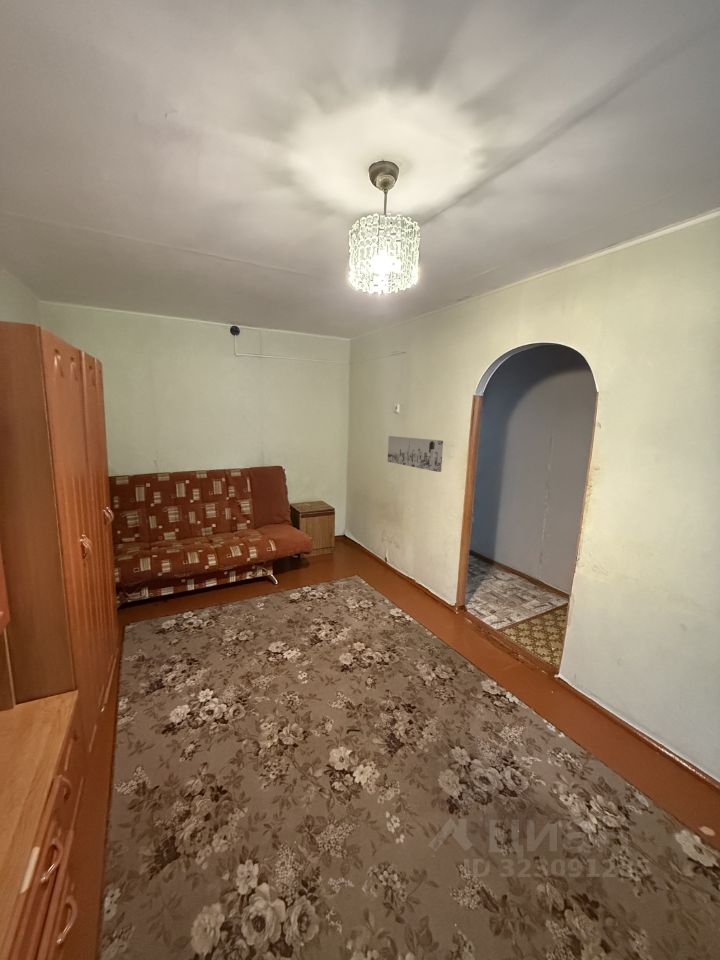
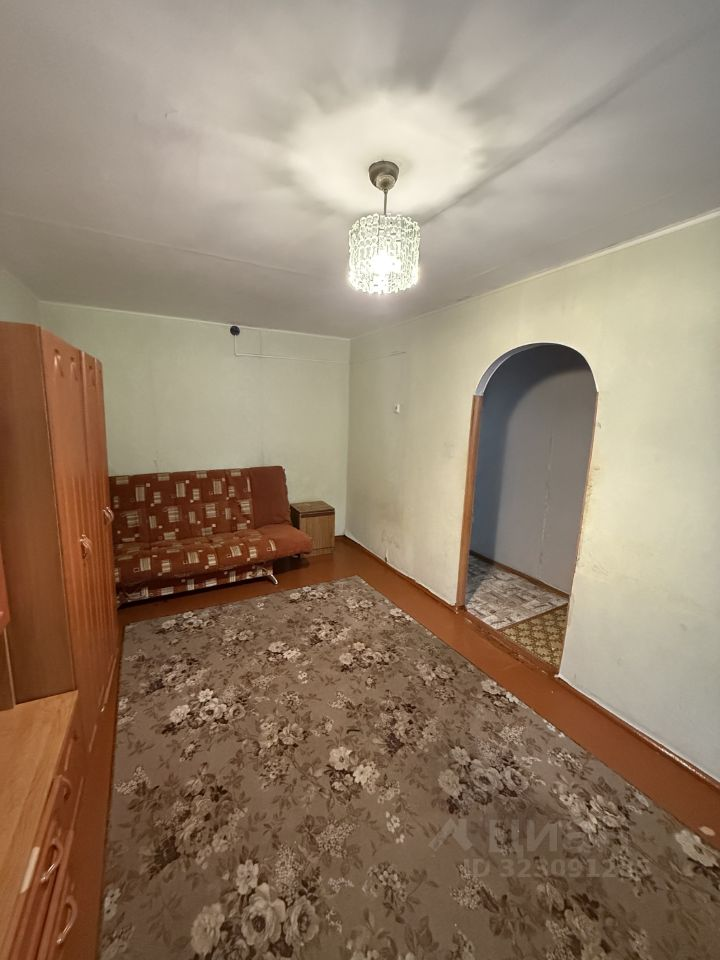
- wall art (412, 452)
